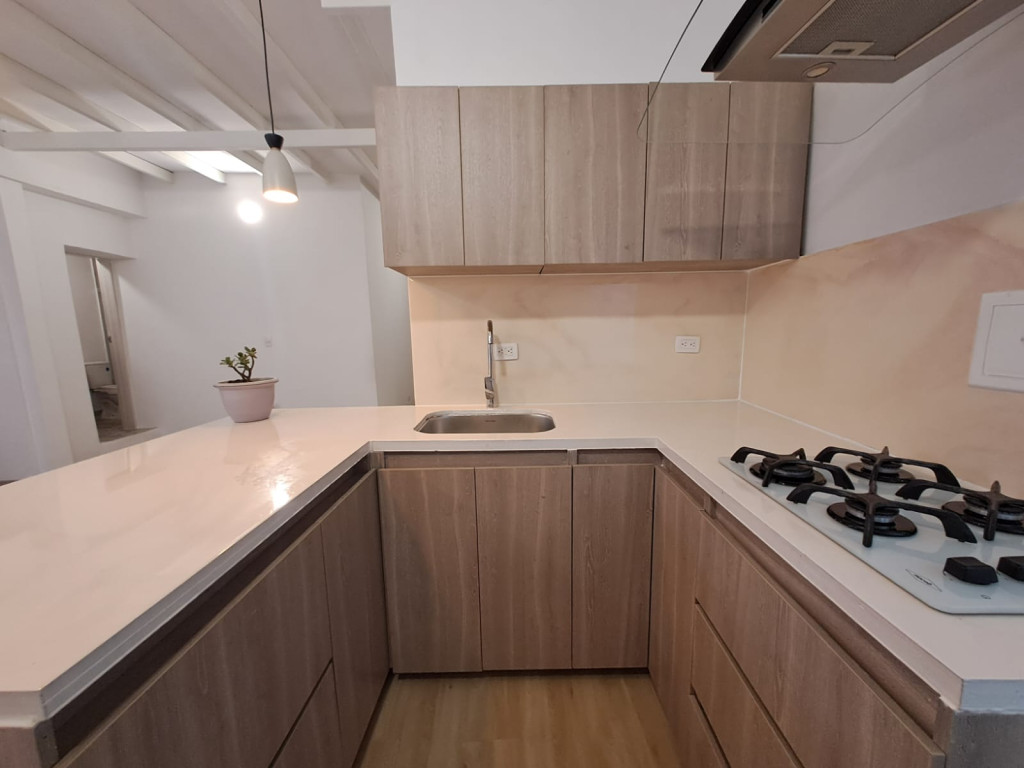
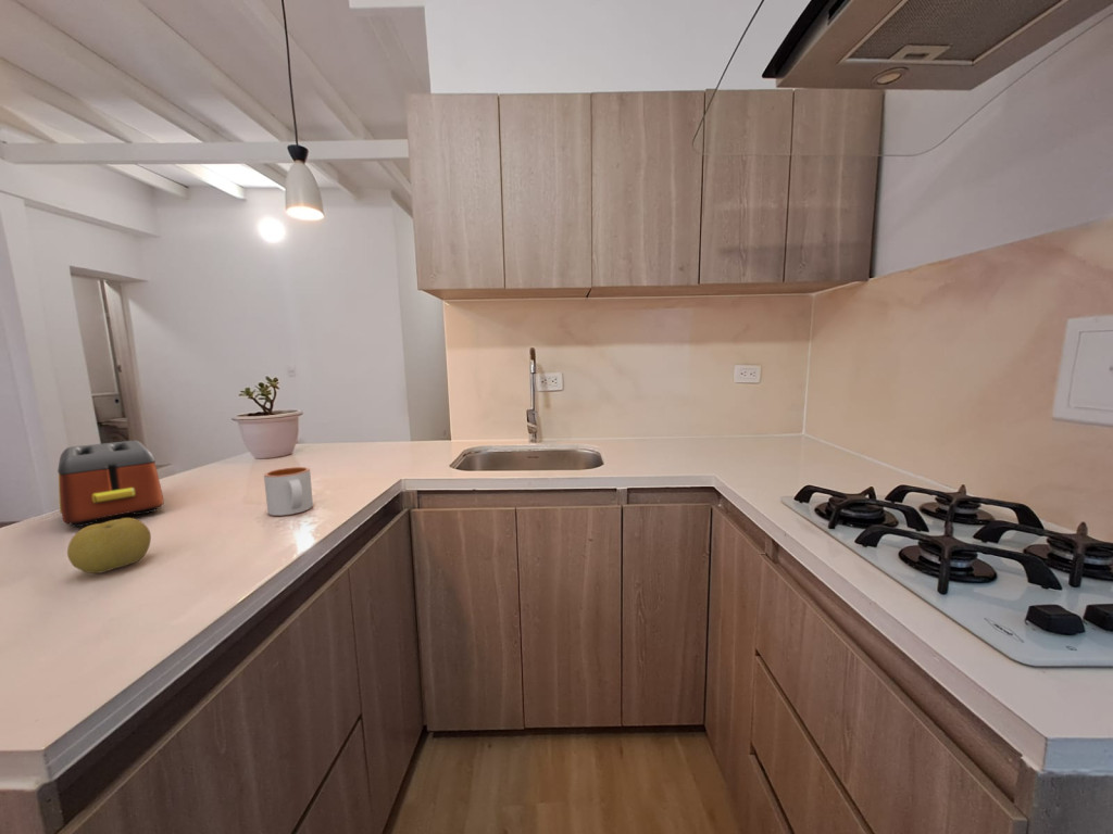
+ fruit (111, 544)
+ mug (290, 491)
+ toaster (110, 479)
